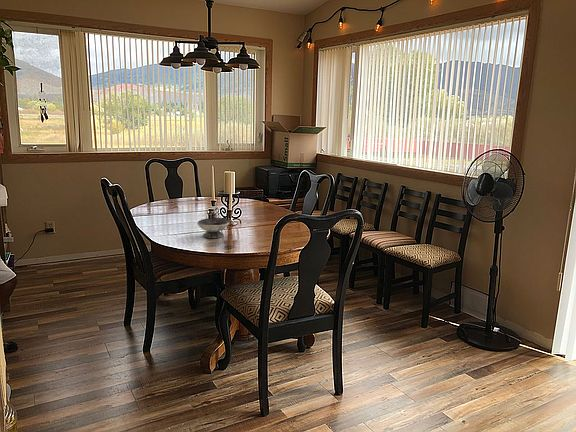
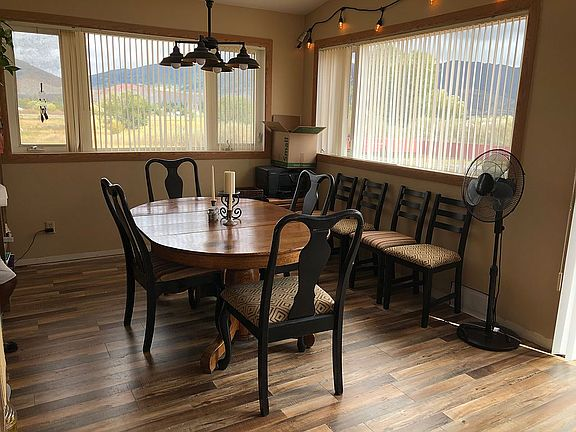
- bowl (213, 228)
